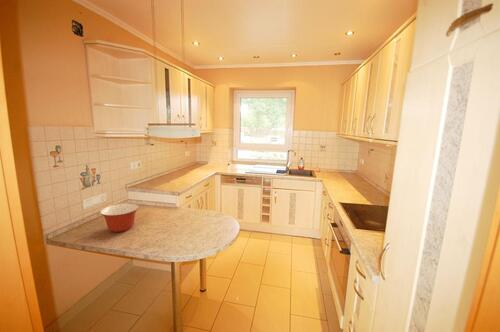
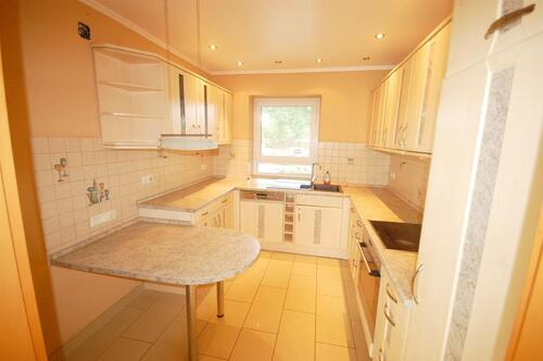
- mixing bowl (120, 218)
